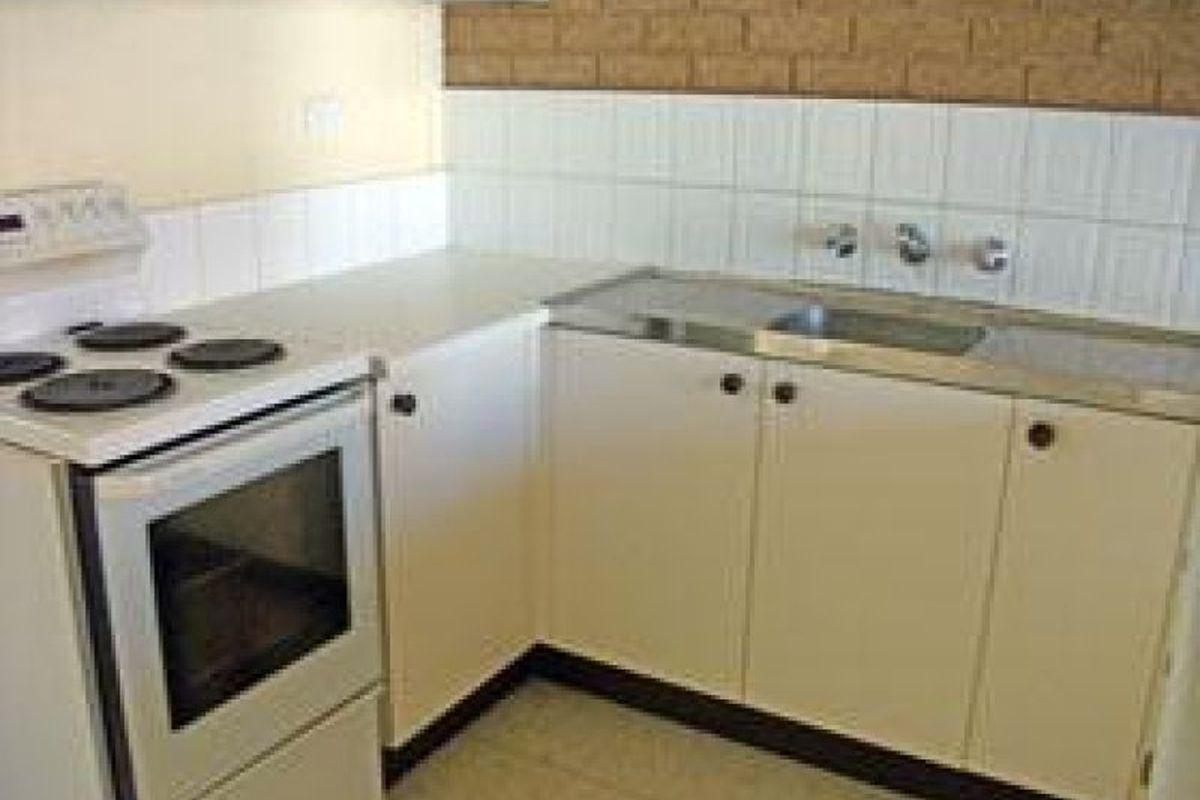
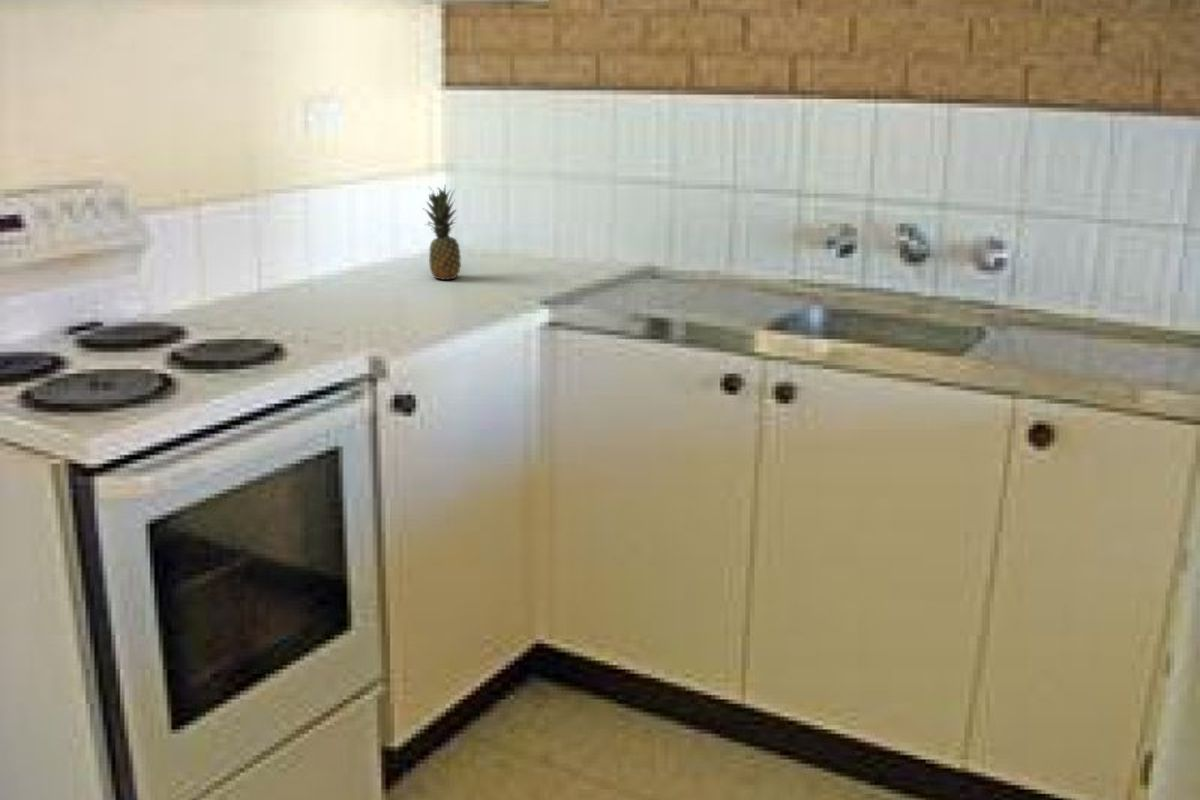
+ fruit (442, 231)
